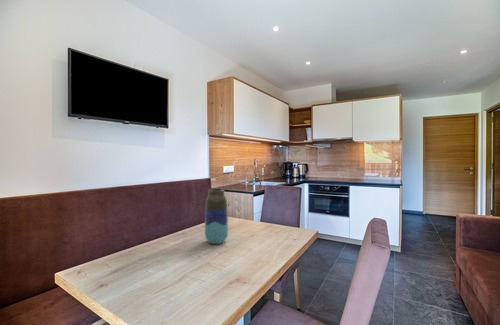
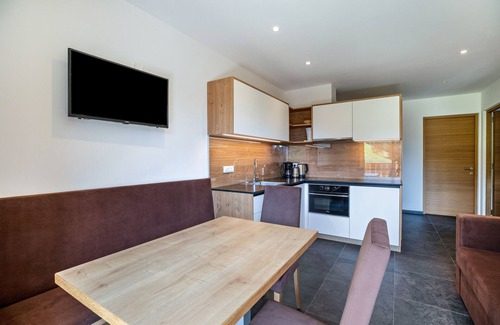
- vase (216, 215)
